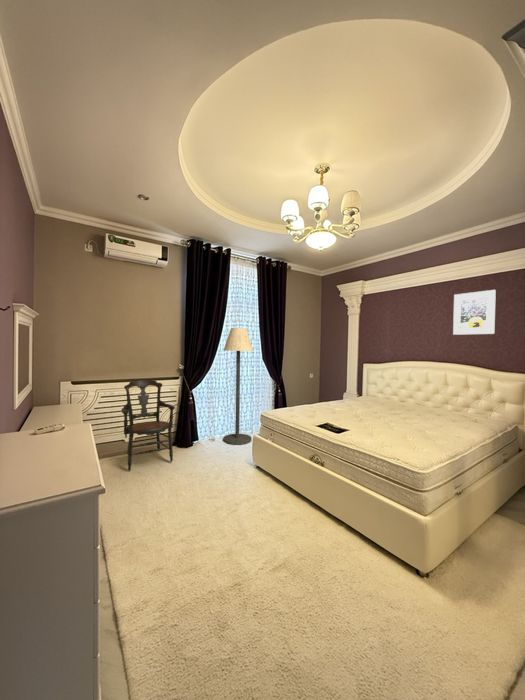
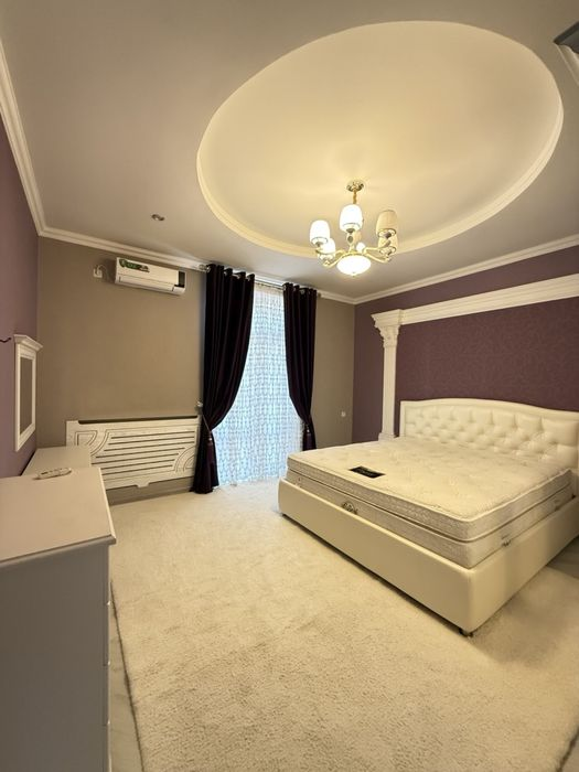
- floor lamp (237, 384)
- armchair (147, 422)
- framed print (473, 313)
